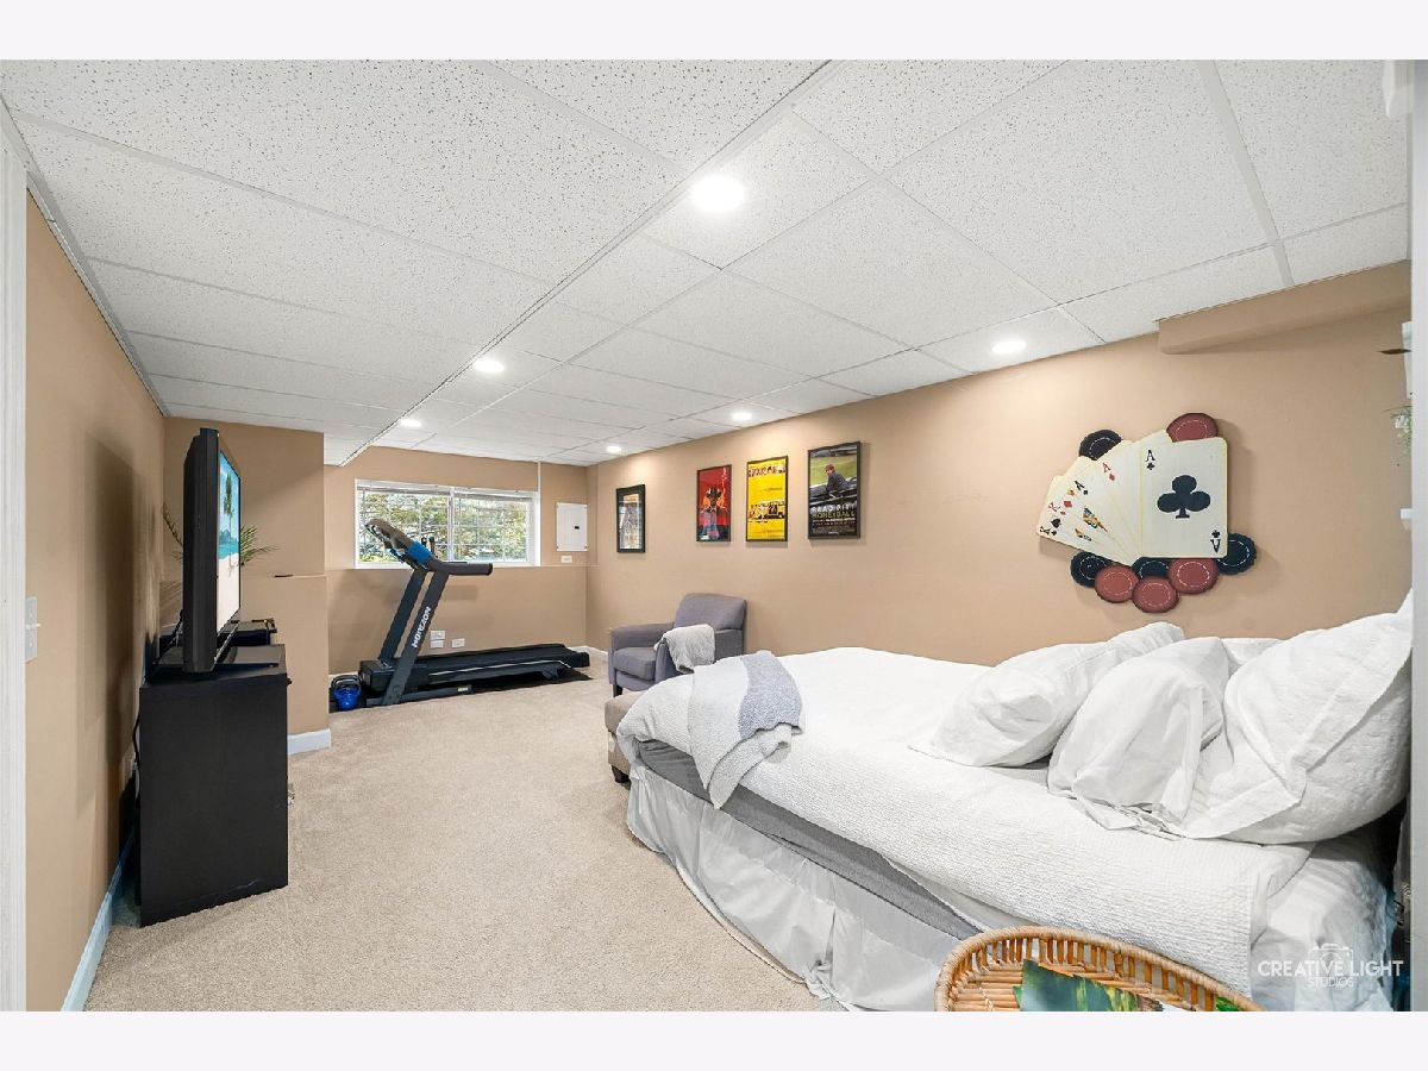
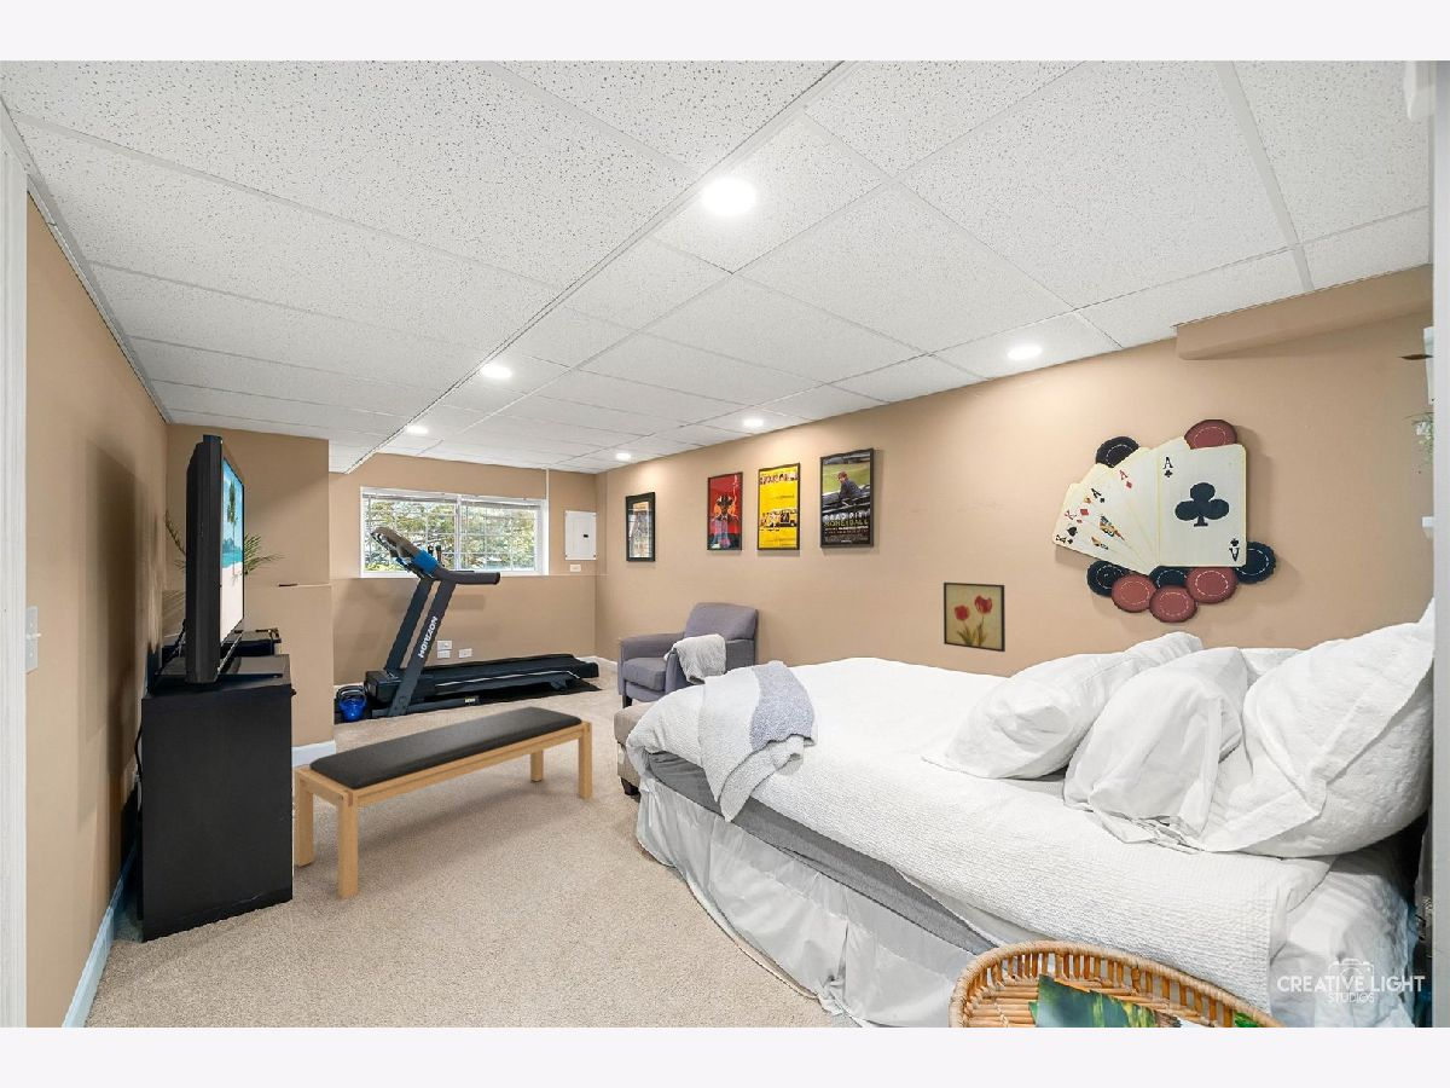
+ wall art (974, 615)
+ bench (460, 775)
